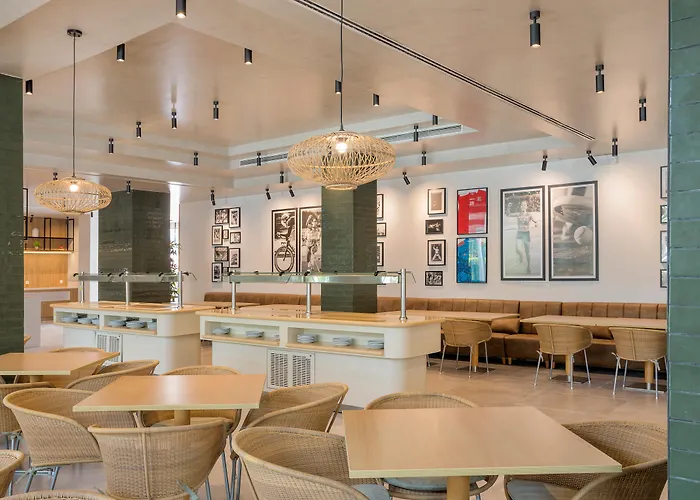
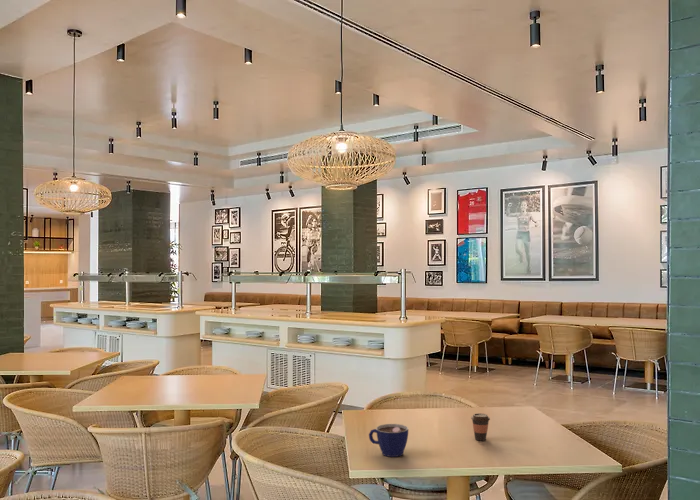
+ cup (387, 439)
+ coffee cup (480, 427)
